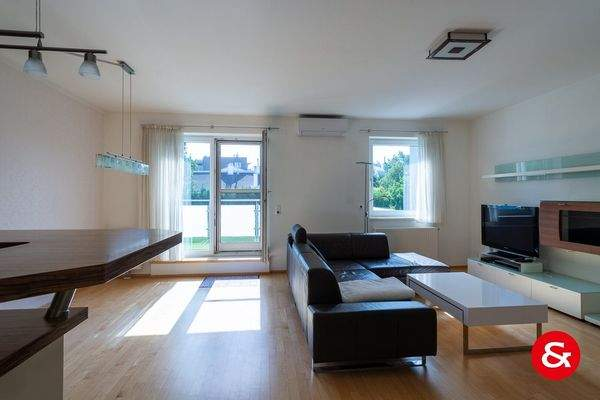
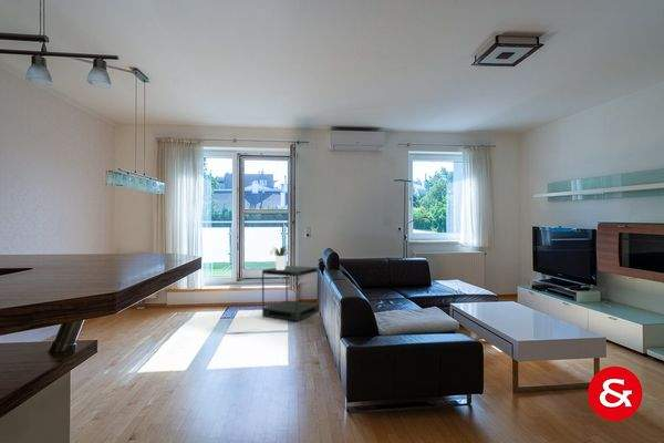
+ potted plant (280, 257)
+ side table (287, 290)
